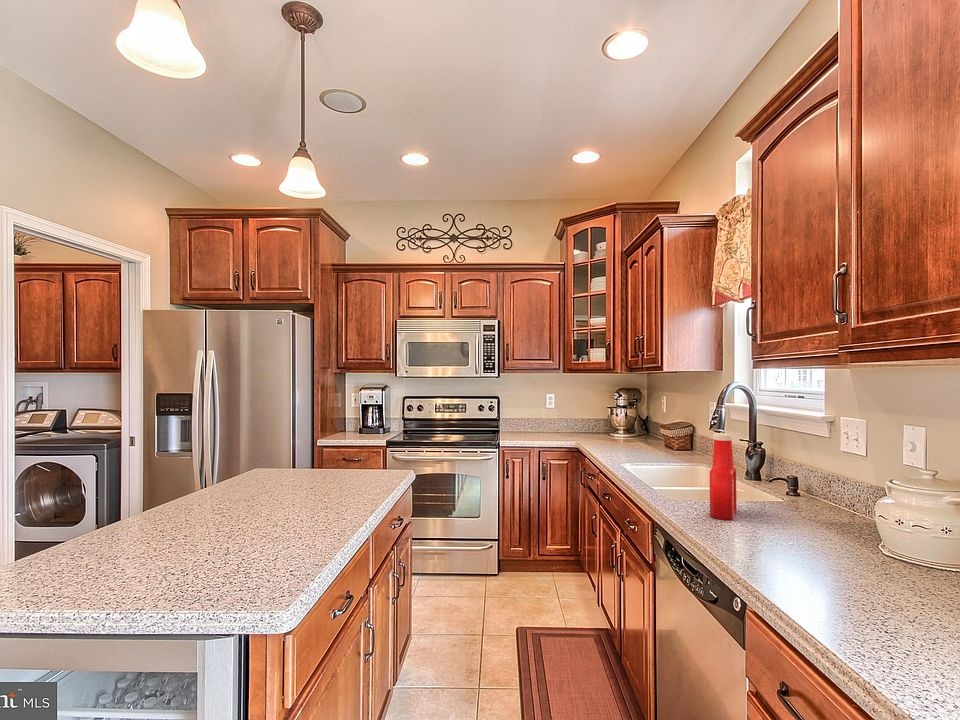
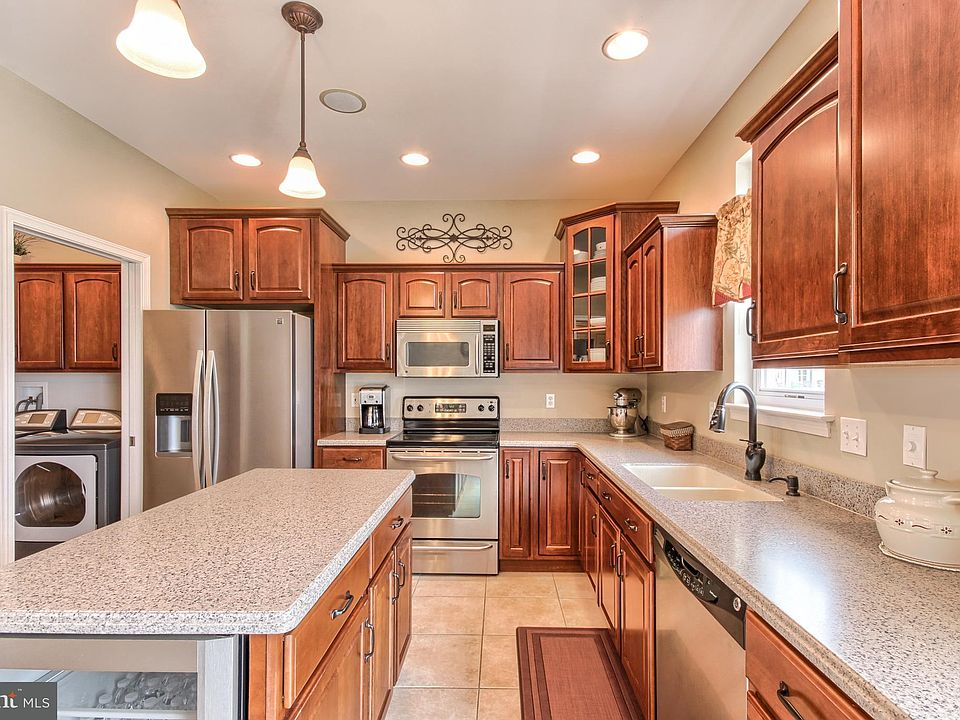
- soap bottle (723, 473)
